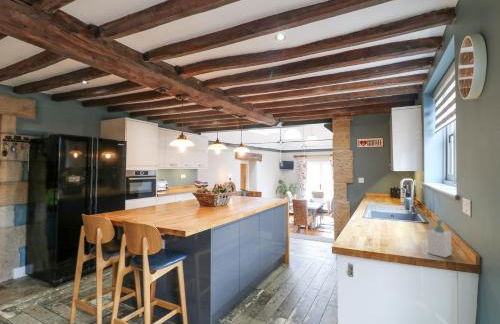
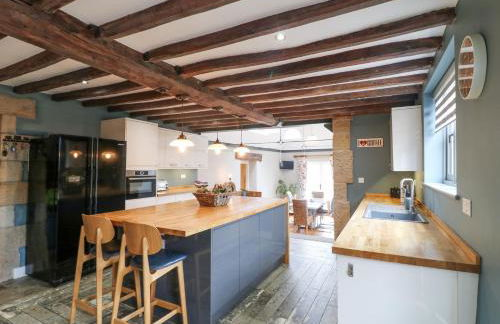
- soap bottle (439, 236)
